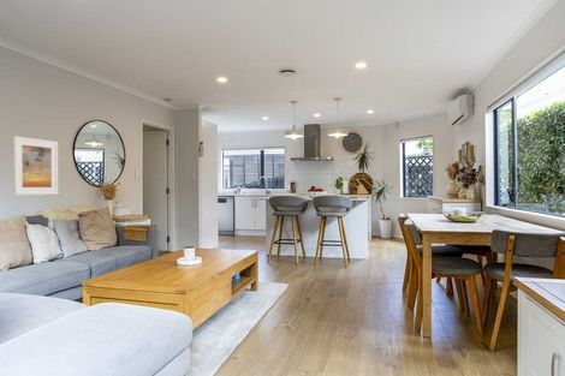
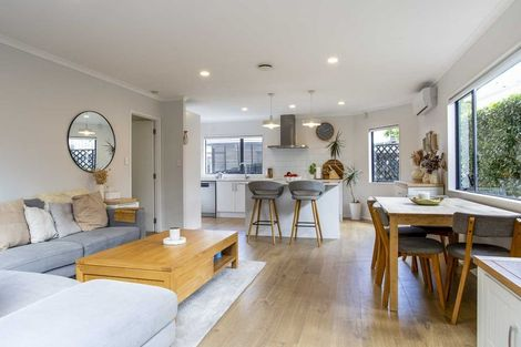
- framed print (36, 166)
